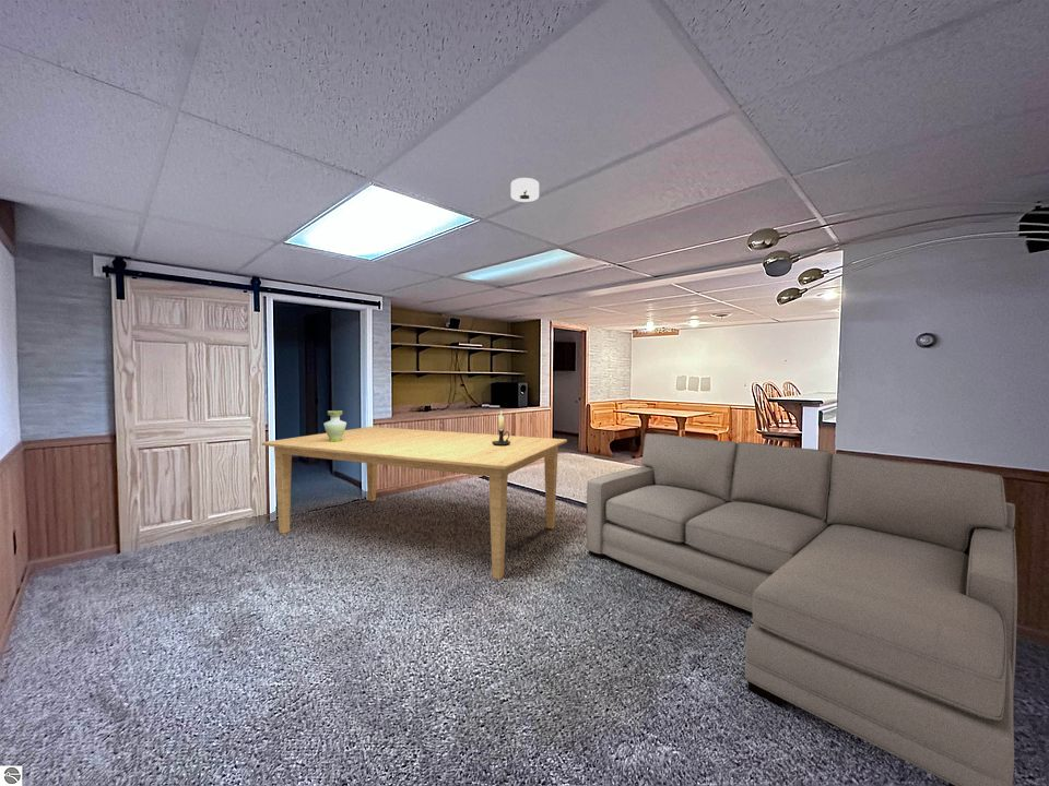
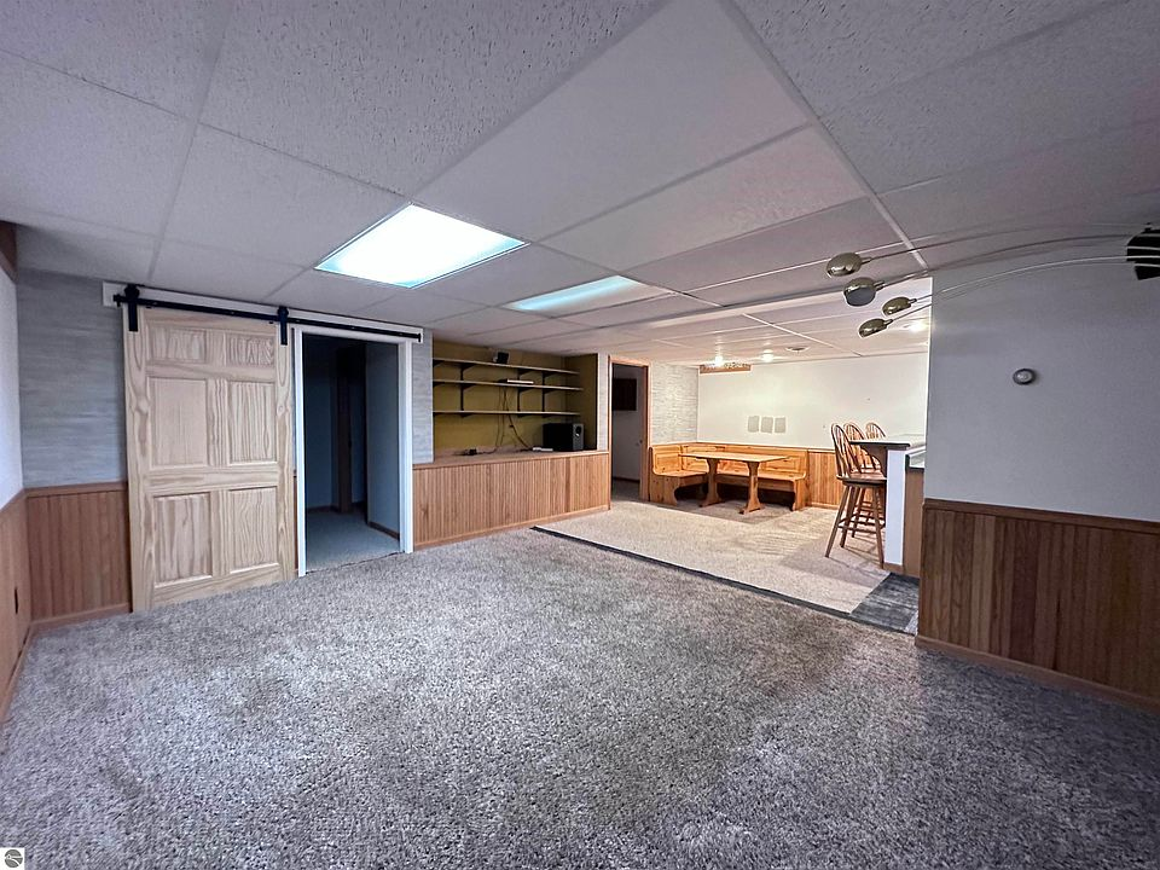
- smoke detector (524, 190)
- vase (334, 426)
- candle holder (503, 427)
- dining table (421, 468)
- sofa (744, 529)
